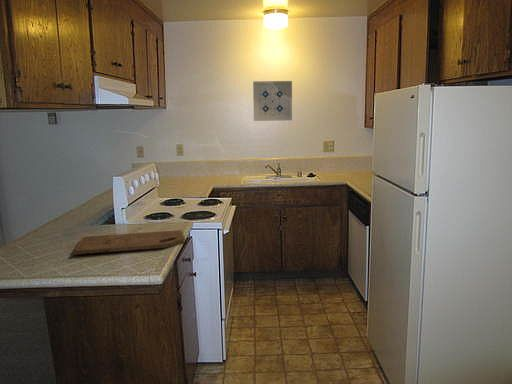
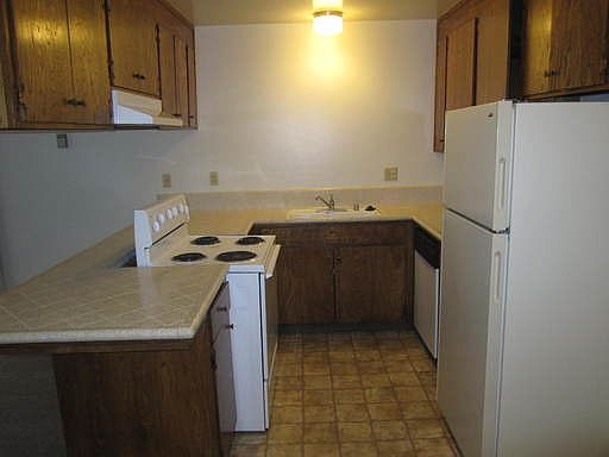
- cutting board (132, 241)
- wall art (272, 101)
